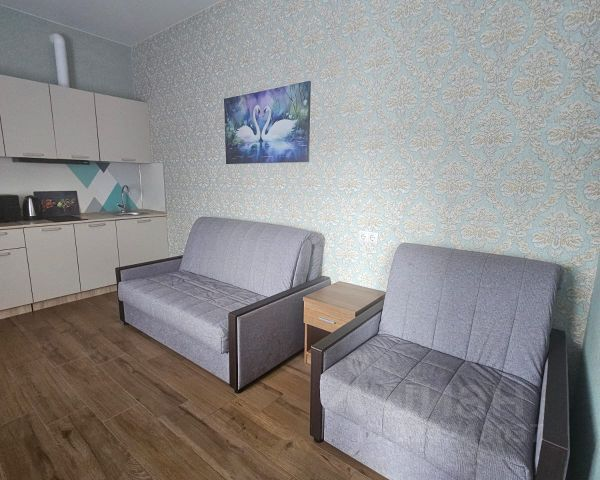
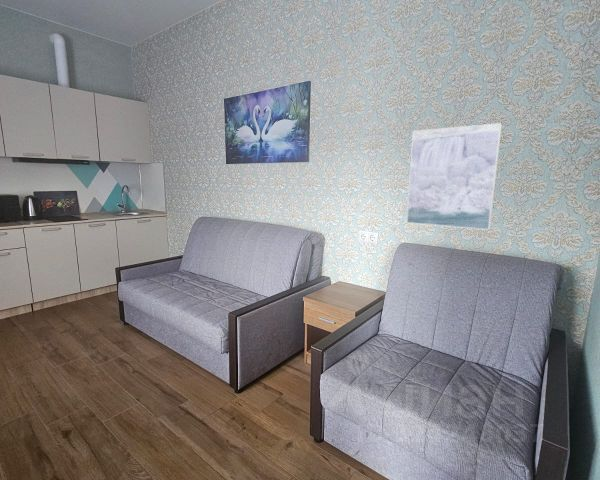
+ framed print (449, 178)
